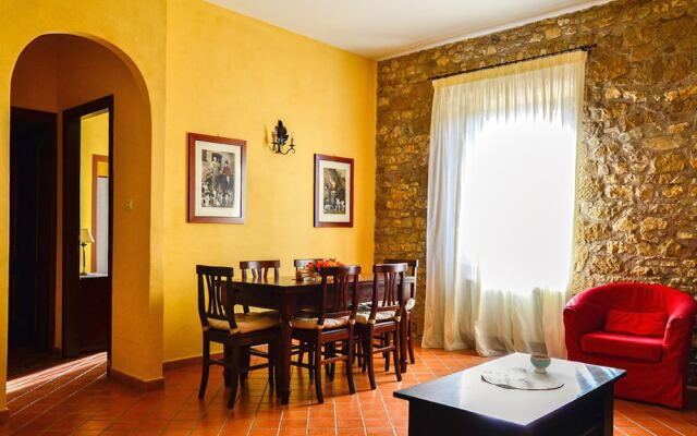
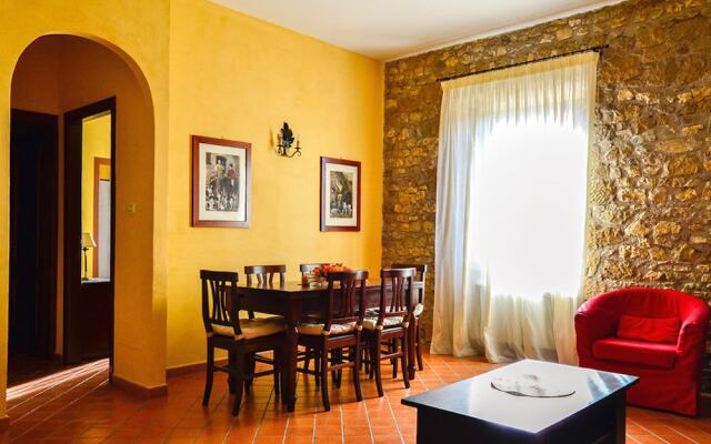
- teacup (540, 363)
